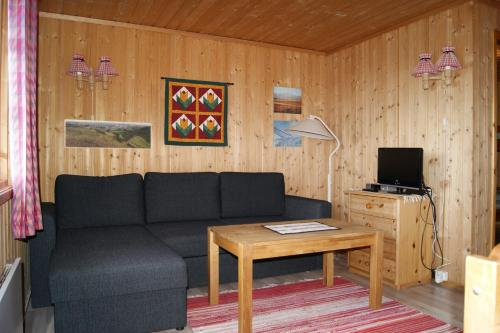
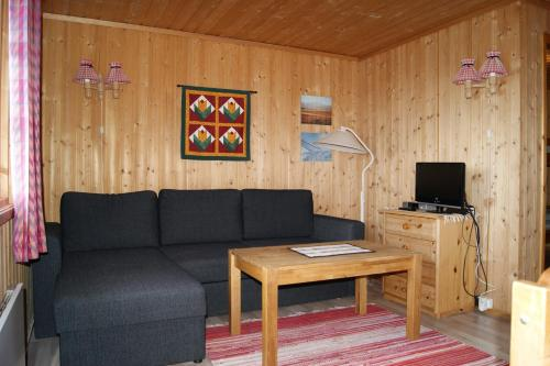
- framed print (109, 135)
